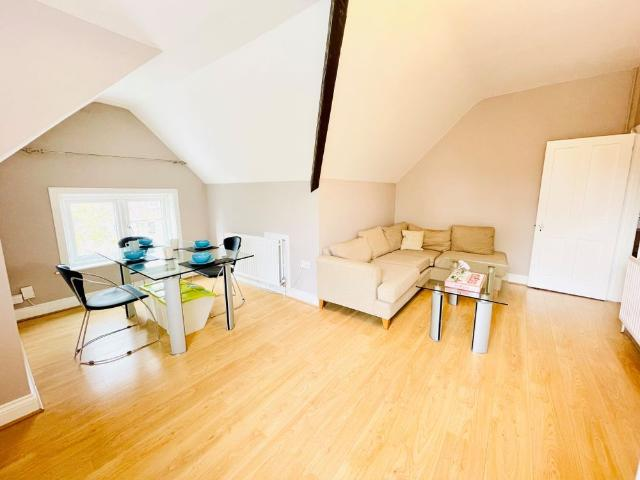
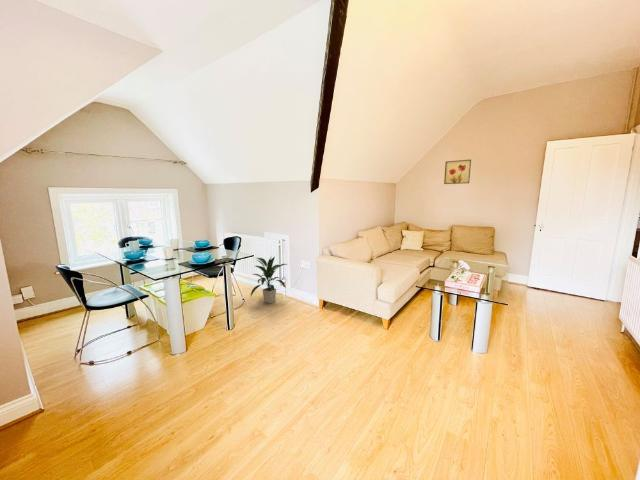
+ wall art (457, 172)
+ indoor plant (267, 278)
